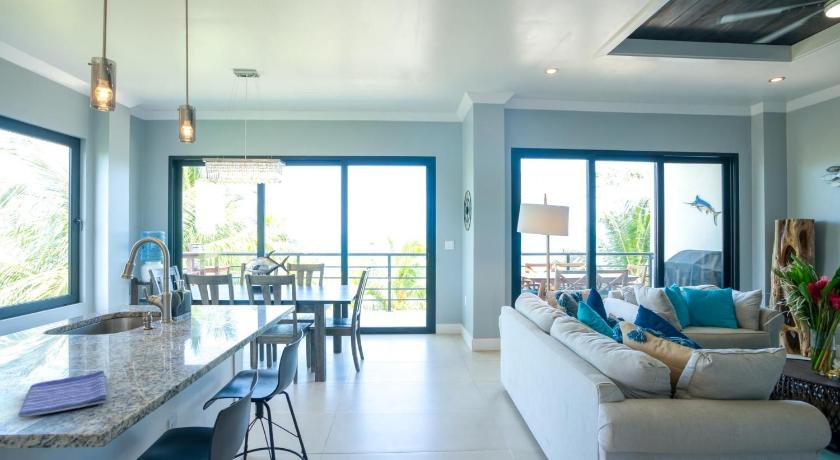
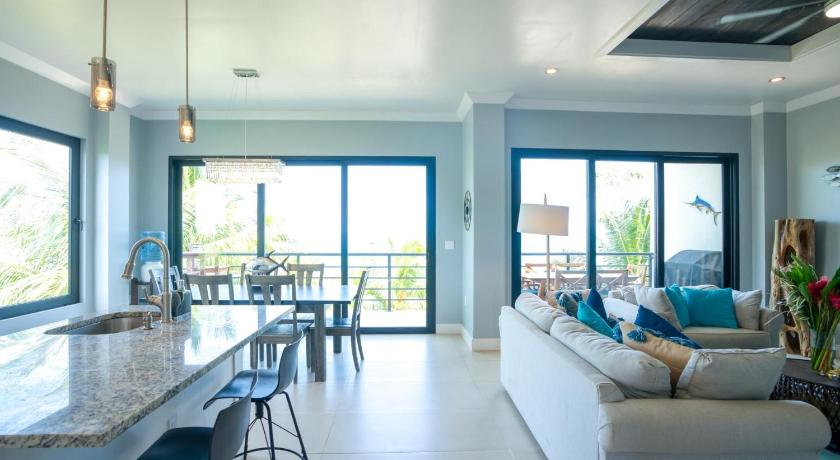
- dish towel (67, 391)
